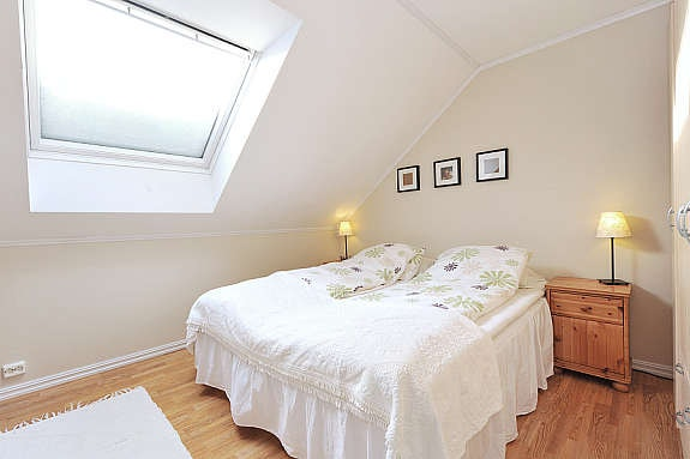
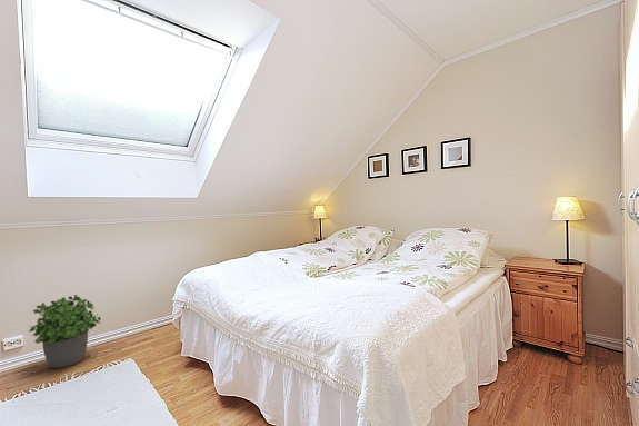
+ potted plant (66, 328)
